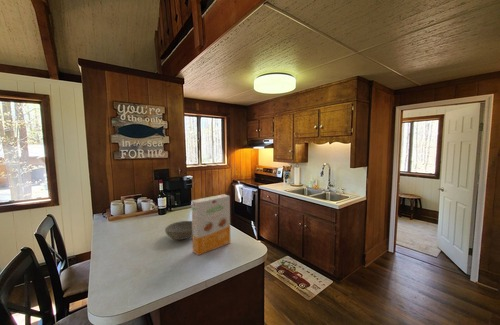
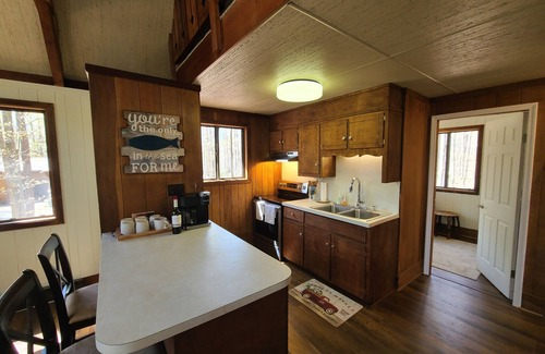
- cereal box (211, 222)
- bowl (182, 231)
